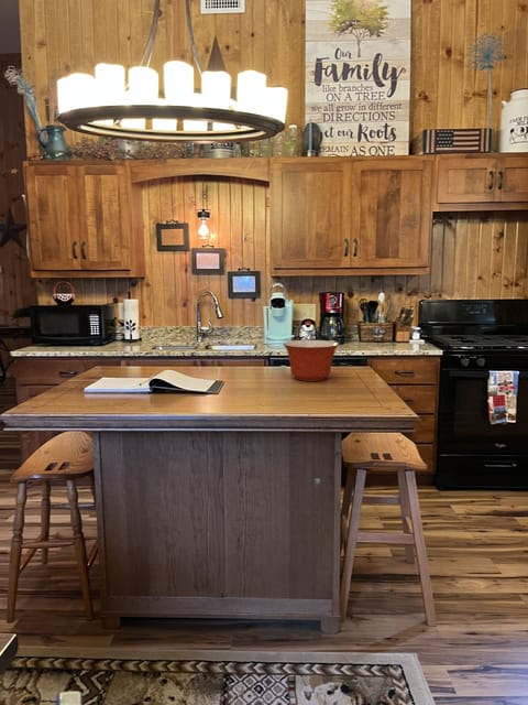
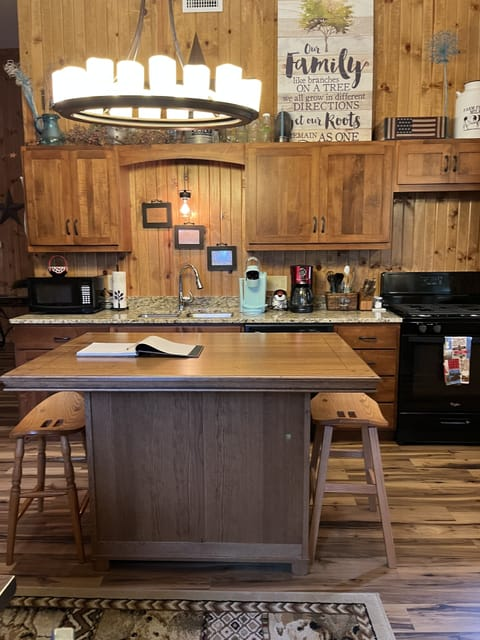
- mixing bowl (310, 360)
